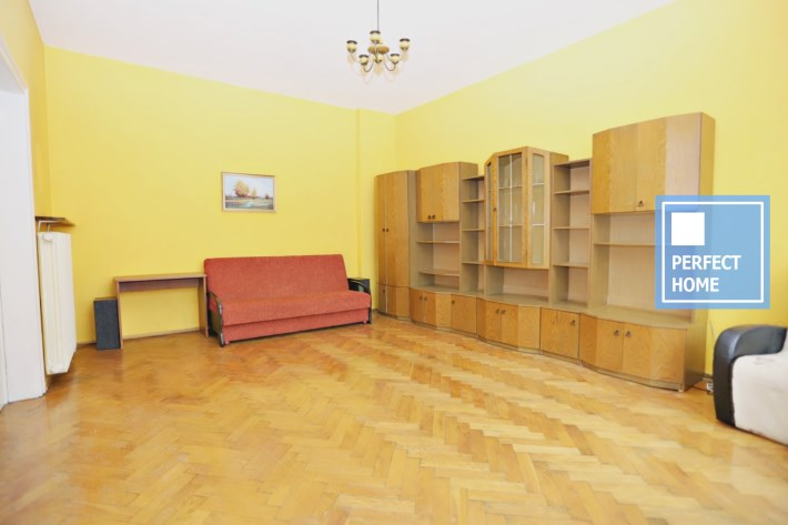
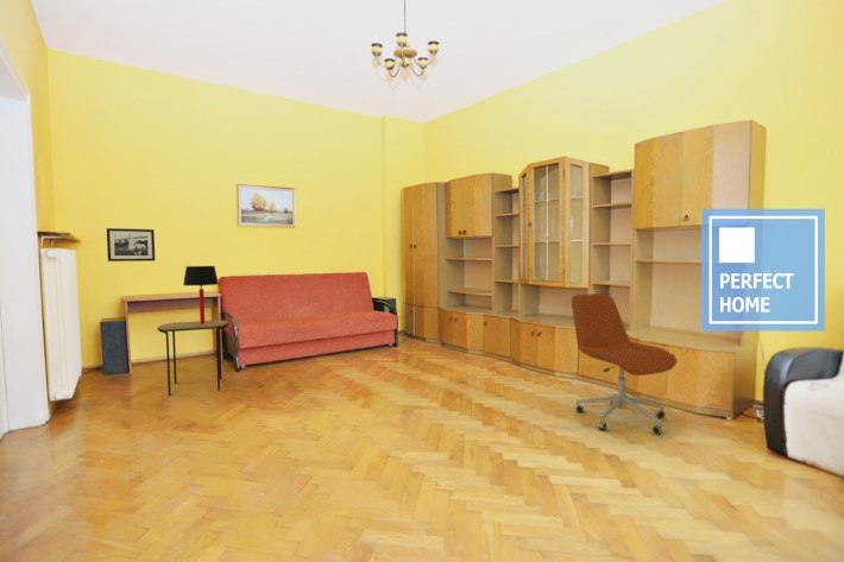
+ side table (175, 355)
+ table lamp (201, 295)
+ office chair (622, 358)
+ picture frame (131, 245)
